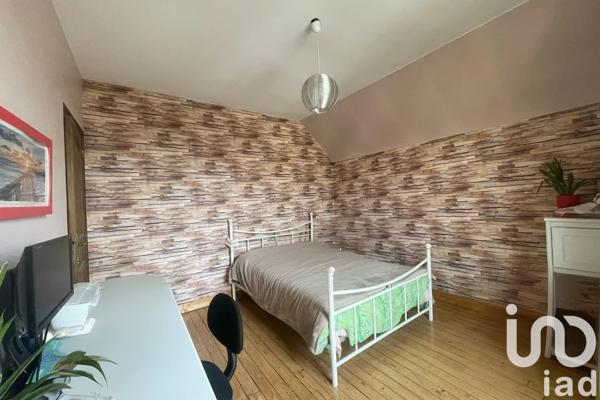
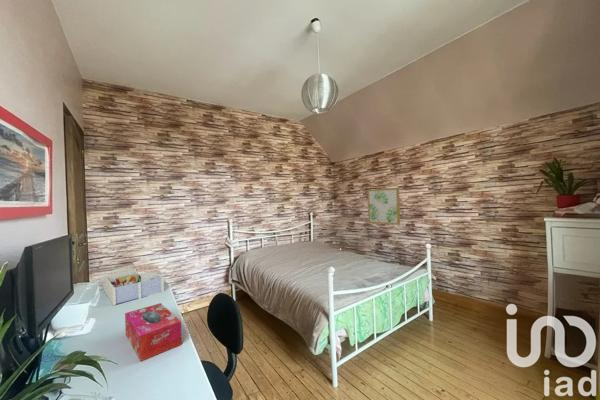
+ wall art (383, 206)
+ tissue box (152, 328)
+ desk organizer (131, 282)
